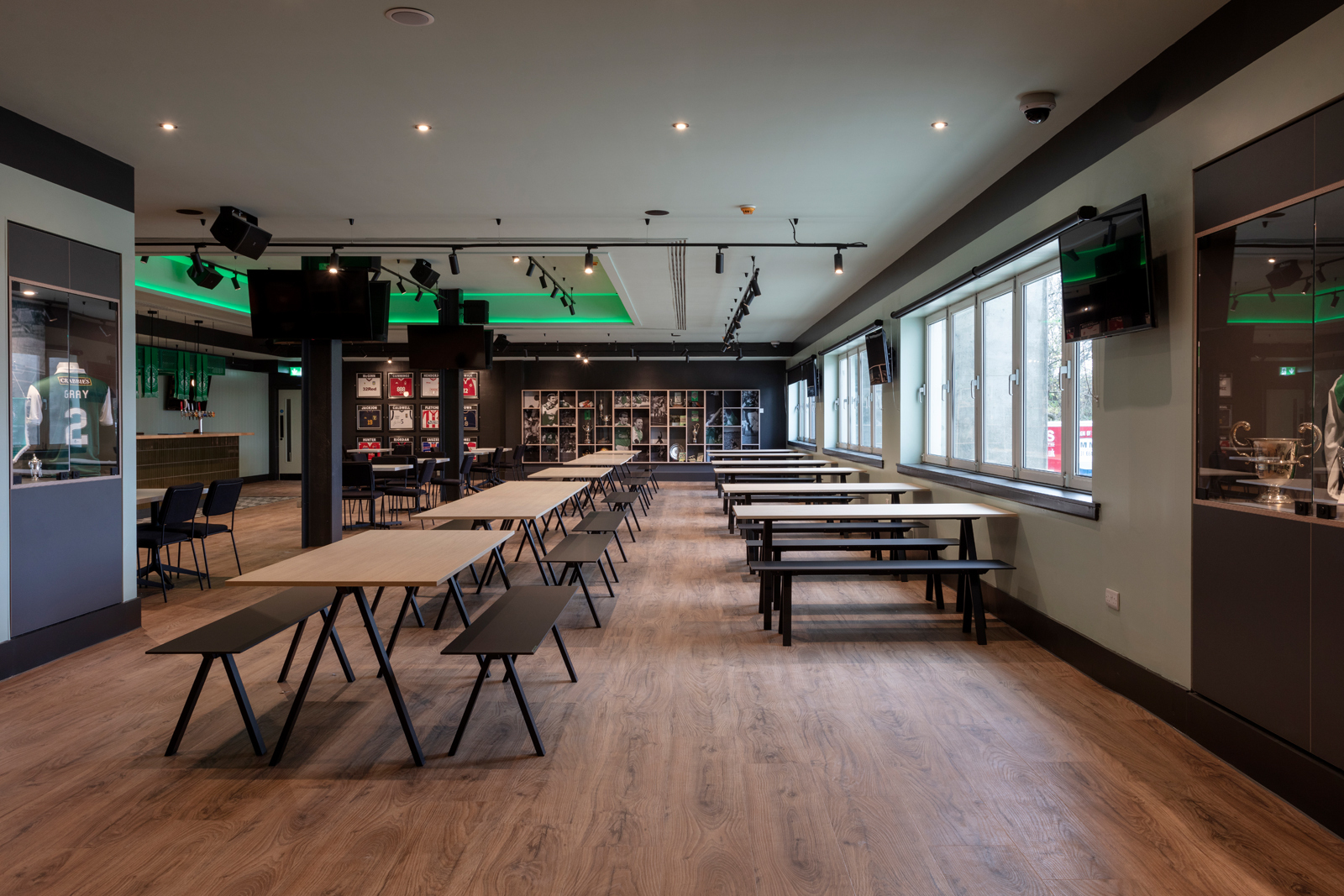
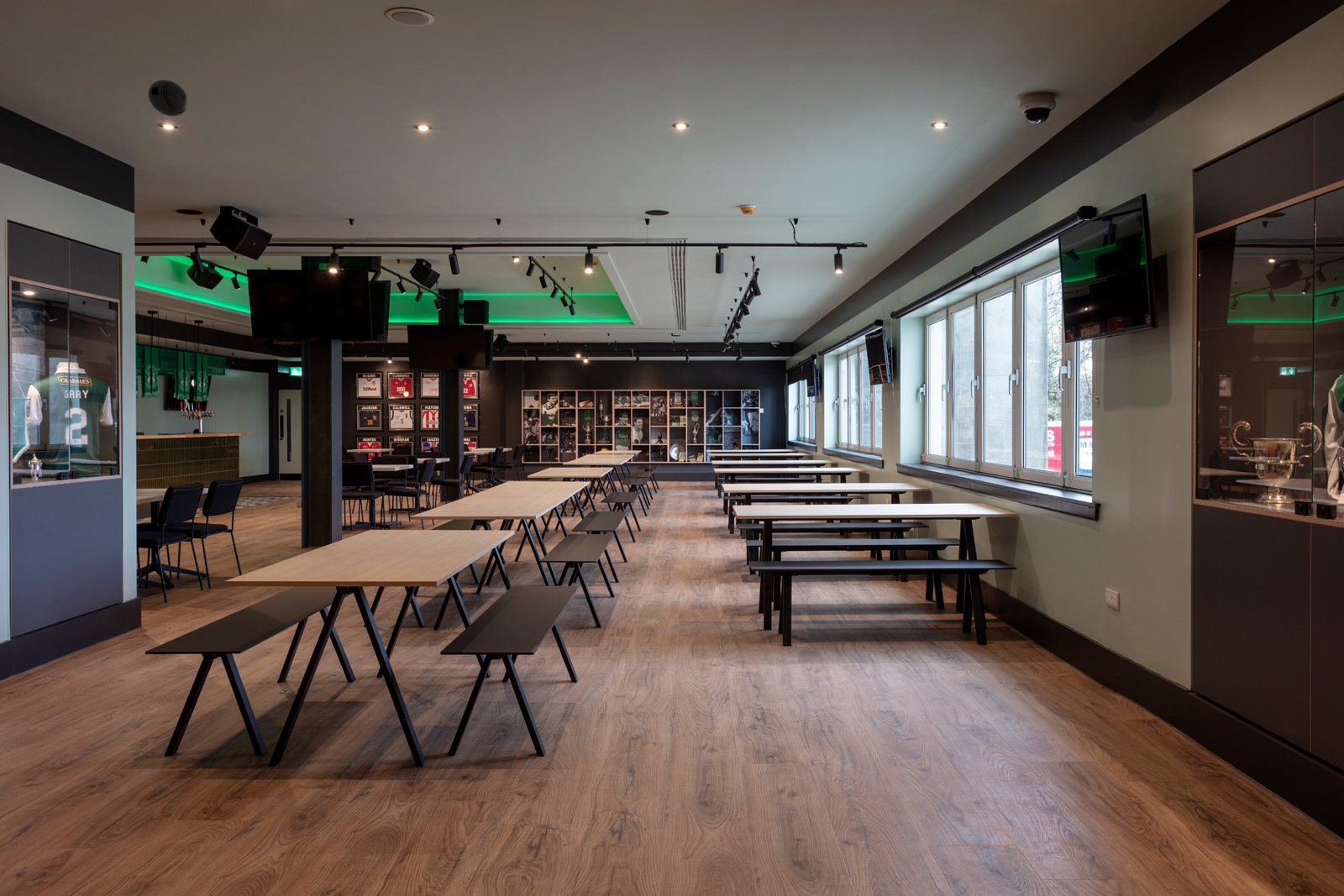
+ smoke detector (168, 98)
